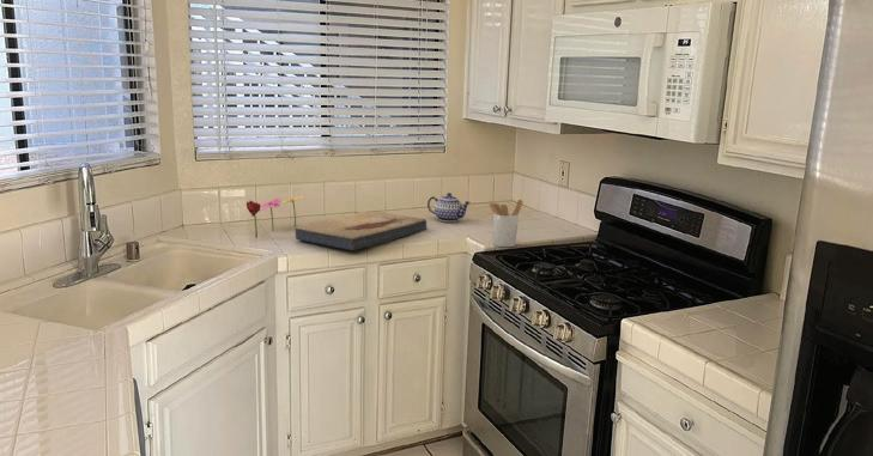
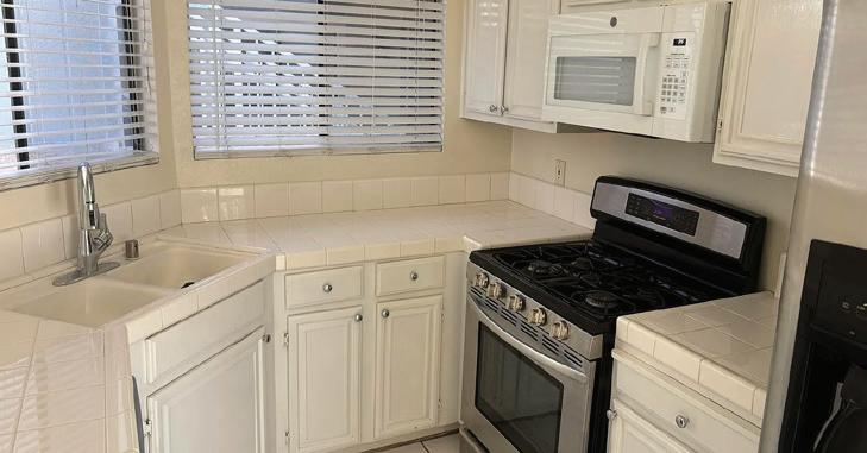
- utensil holder (503, 221)
- teapot (448, 206)
- flower (272, 214)
- fish fossil (363, 227)
